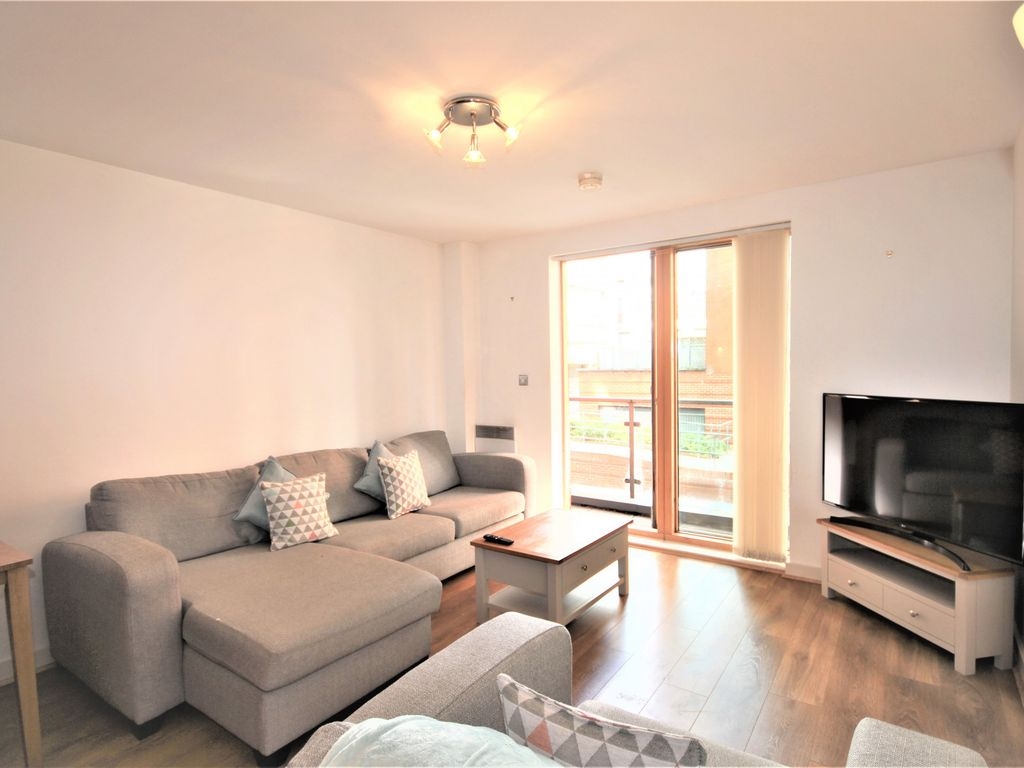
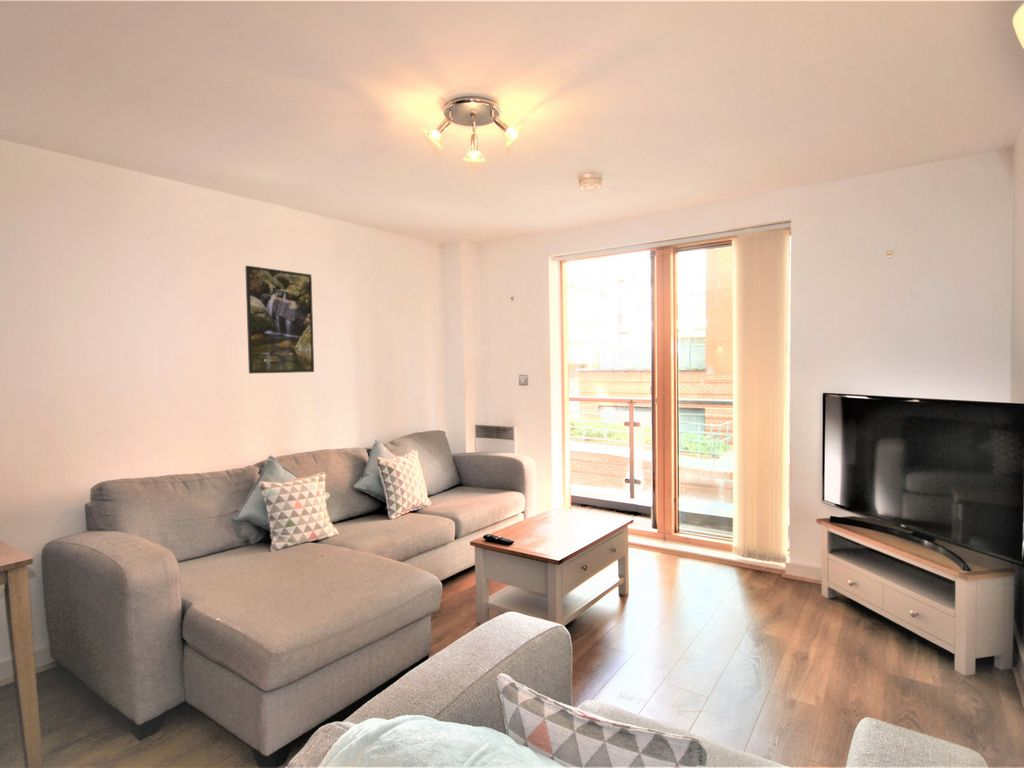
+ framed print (281, 321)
